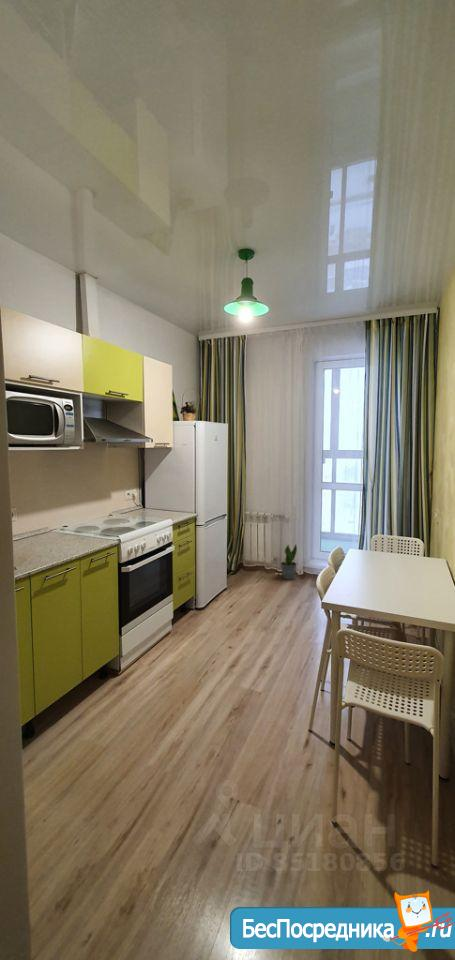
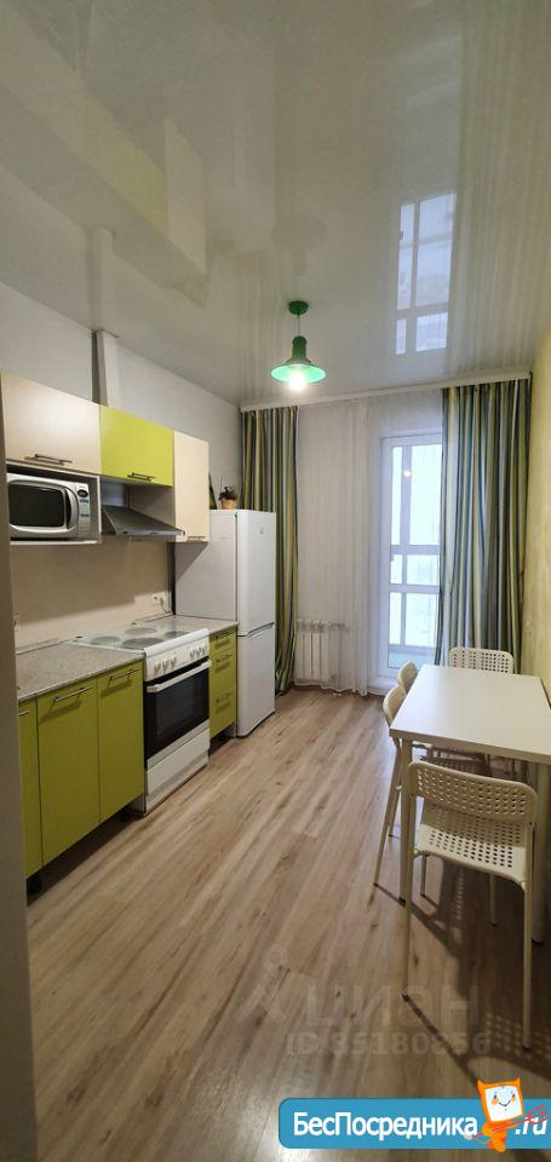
- potted plant (288, 560)
